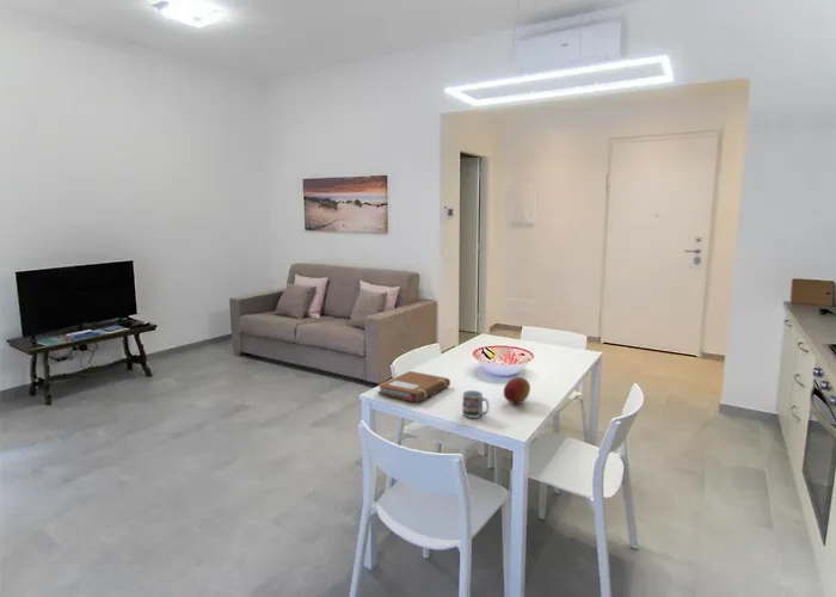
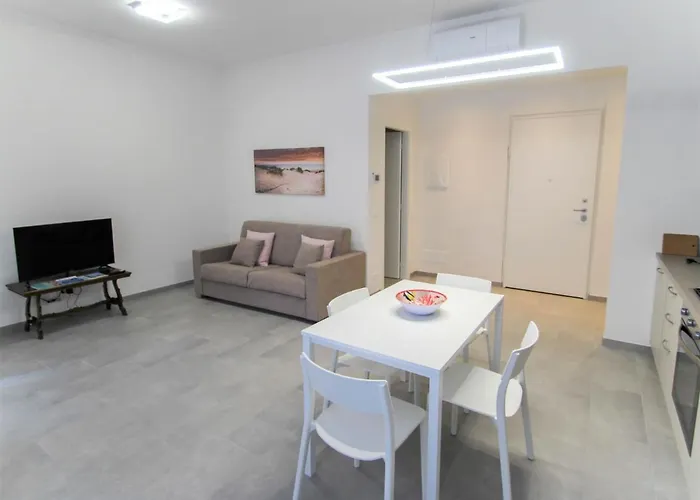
- notebook (413, 386)
- cup (475, 404)
- fruit (516, 389)
